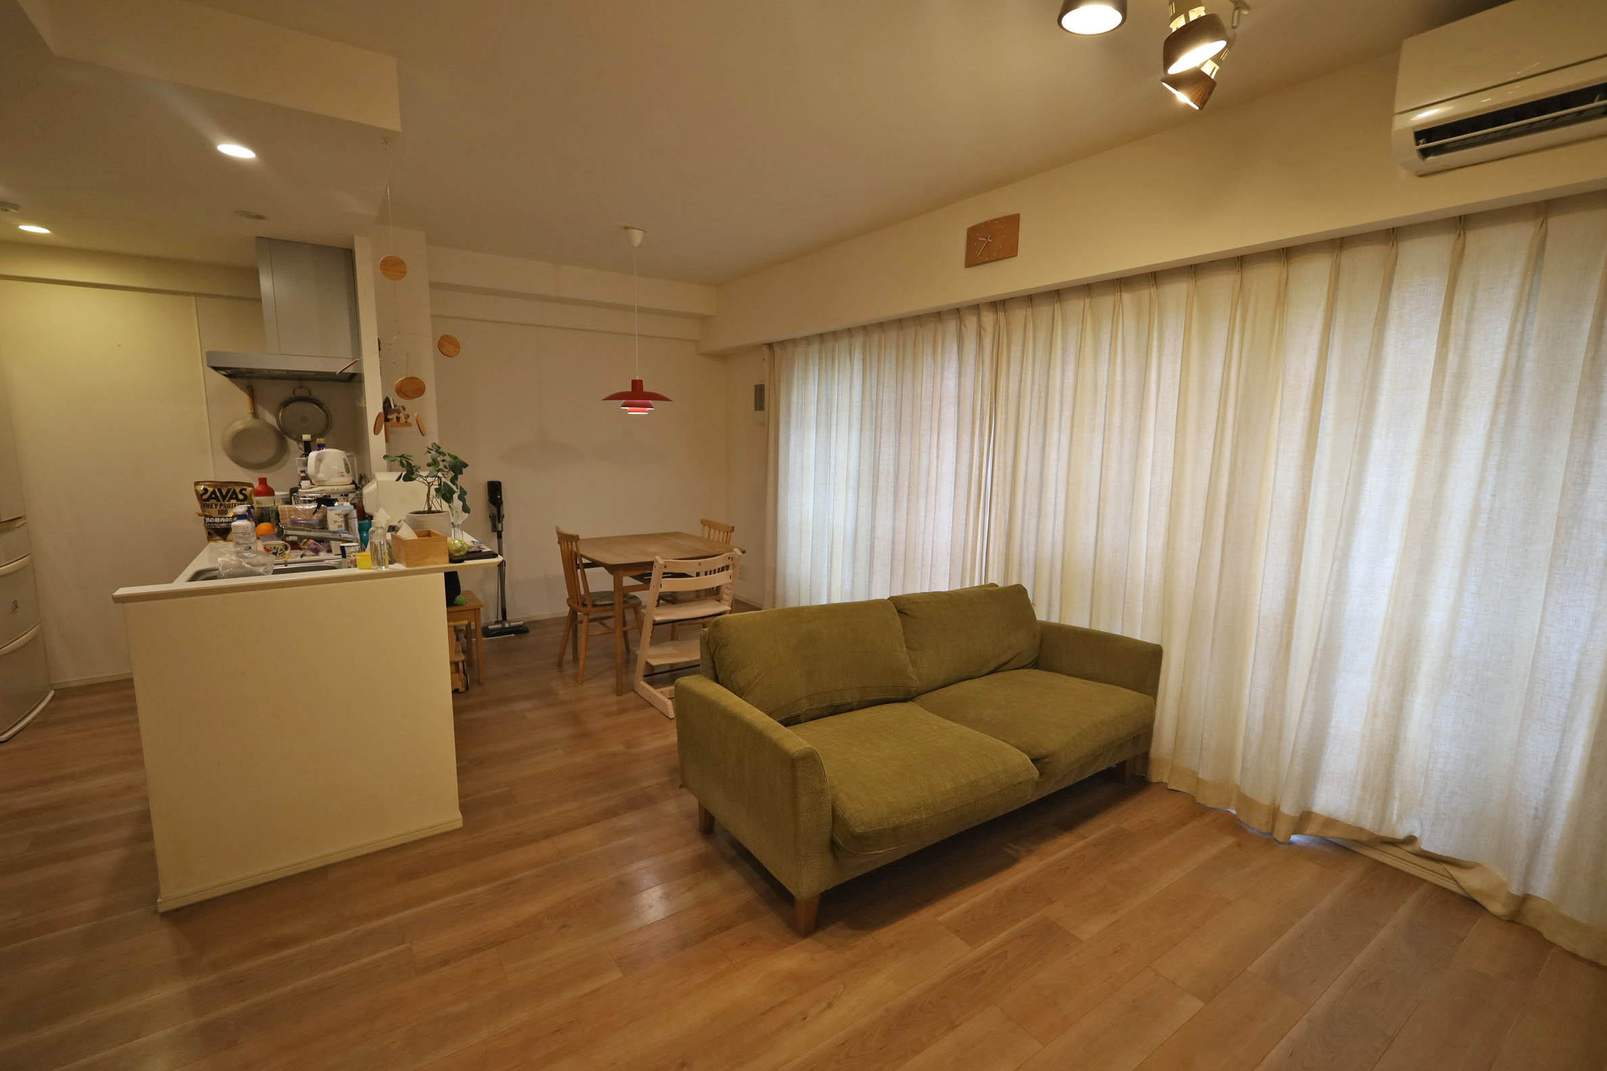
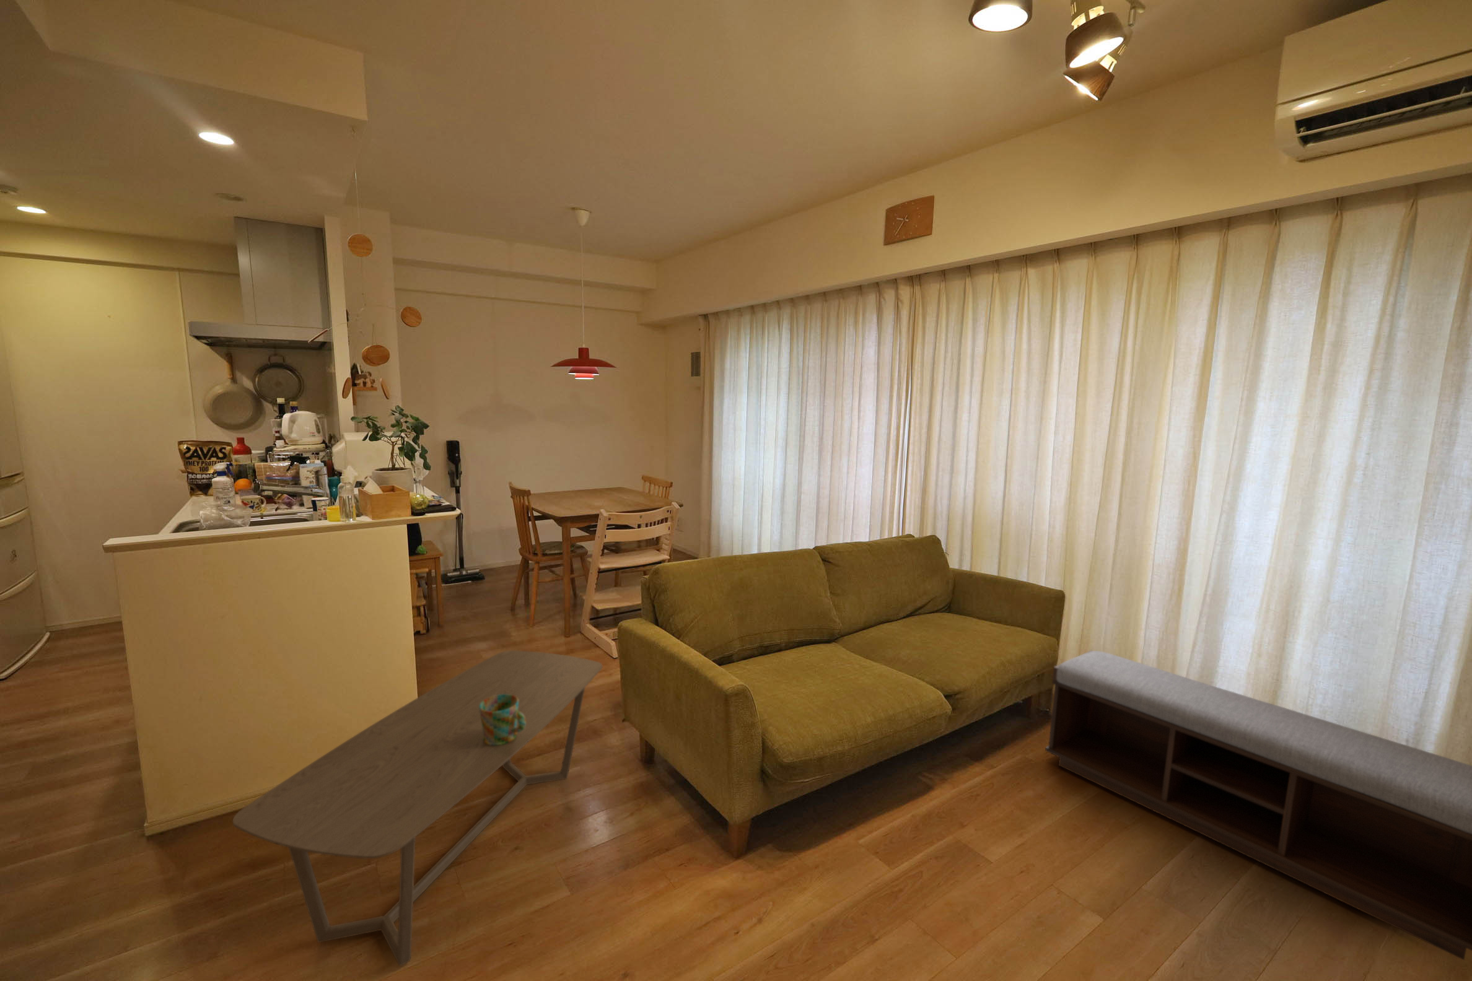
+ mug (504, 720)
+ bench (1239, 768)
+ coffee table (464, 783)
